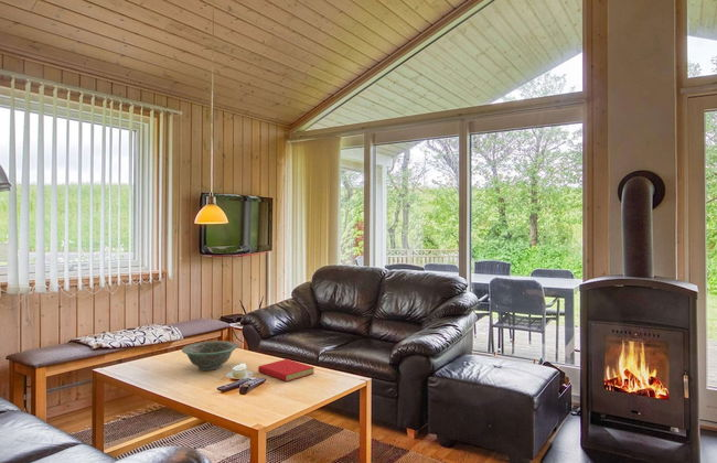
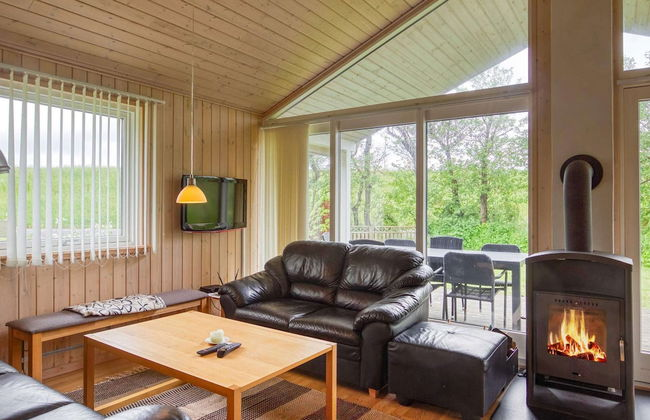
- book (286, 369)
- decorative bowl (210, 356)
